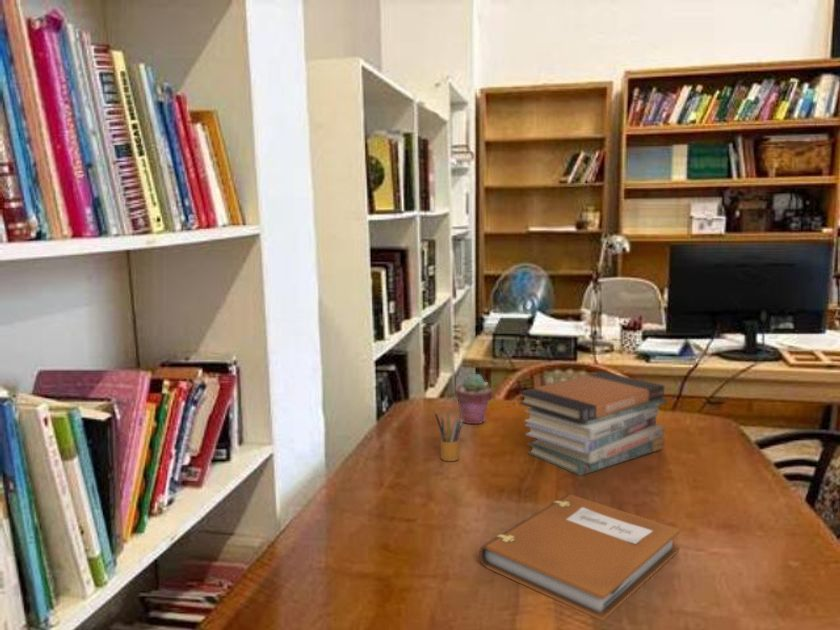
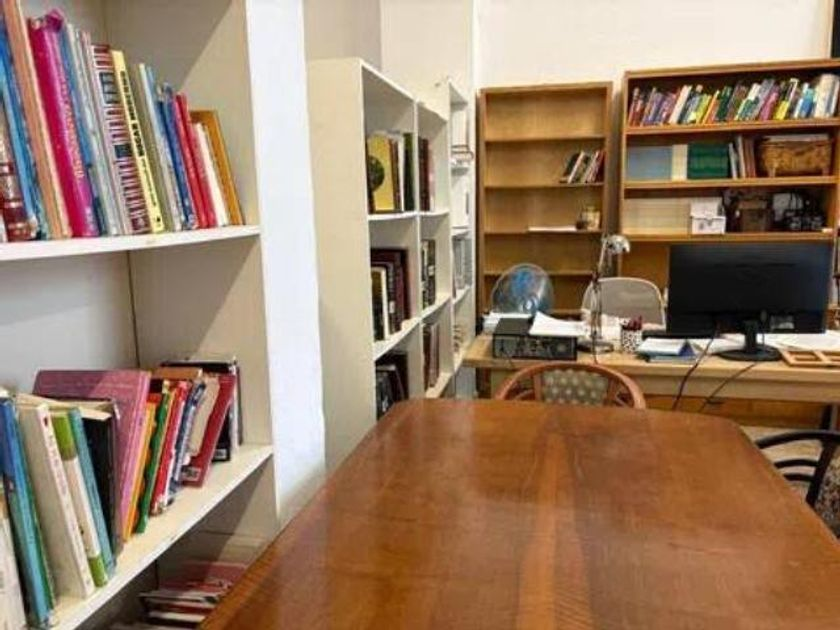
- notebook (582, 544)
- book stack (593, 420)
- pencil box (448, 435)
- potted succulent (473, 397)
